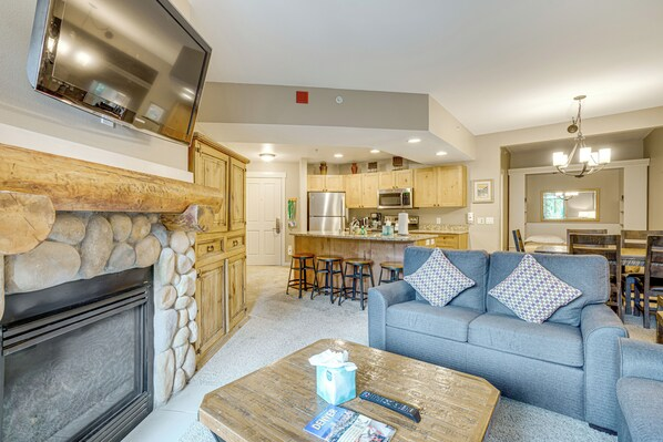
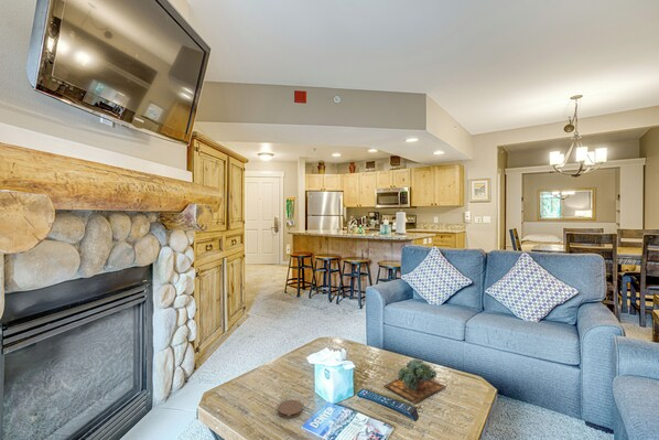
+ succulent plant (414, 373)
+ coaster (290, 408)
